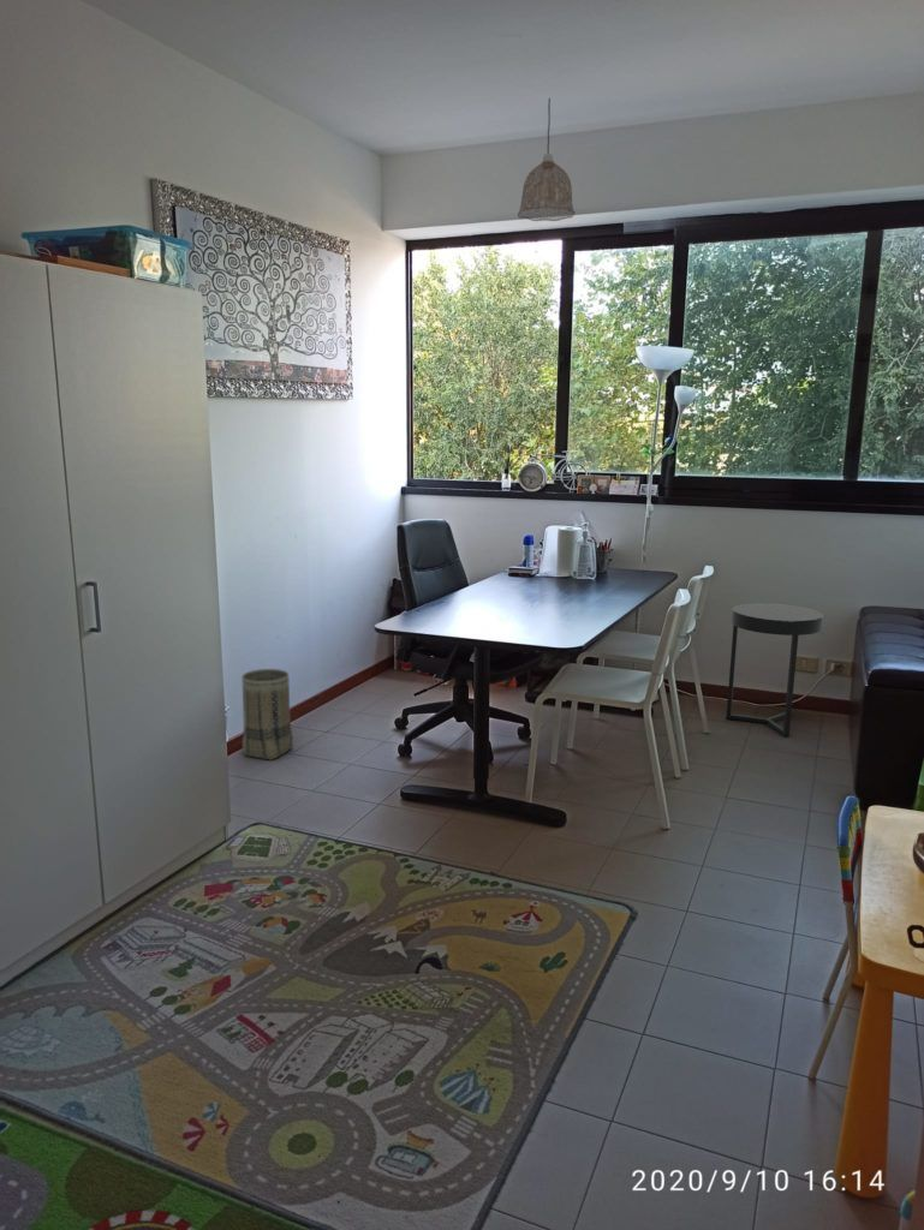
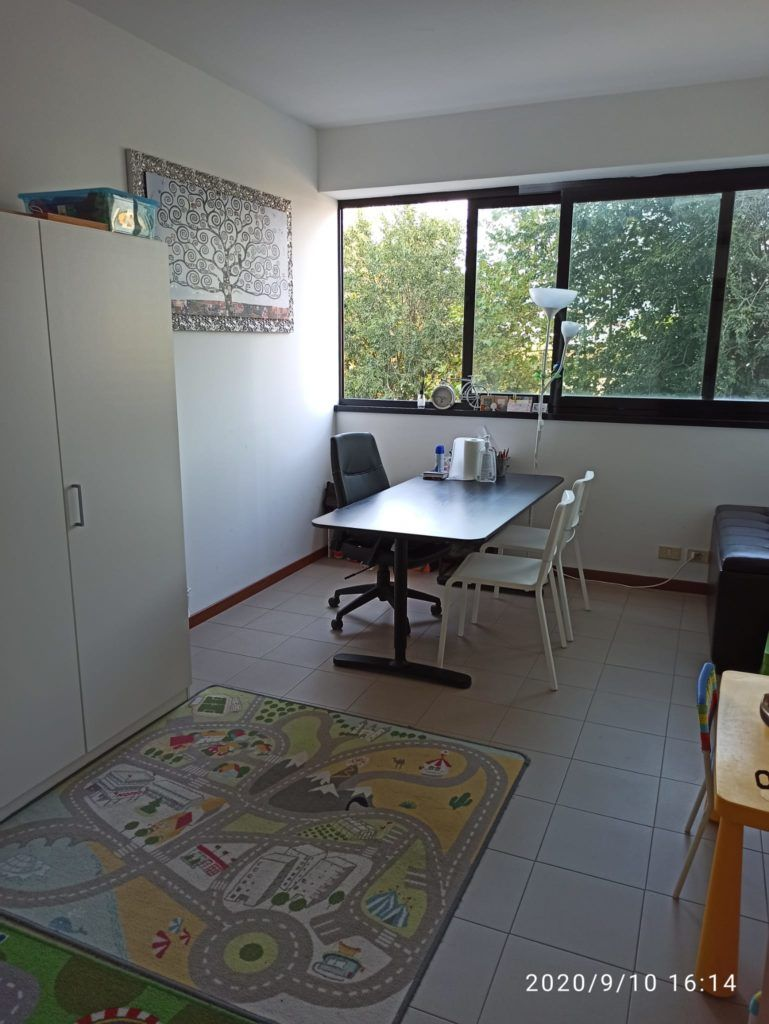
- side table (788, 670)
- pendant lamp (547, 157)
- basket (267, 713)
